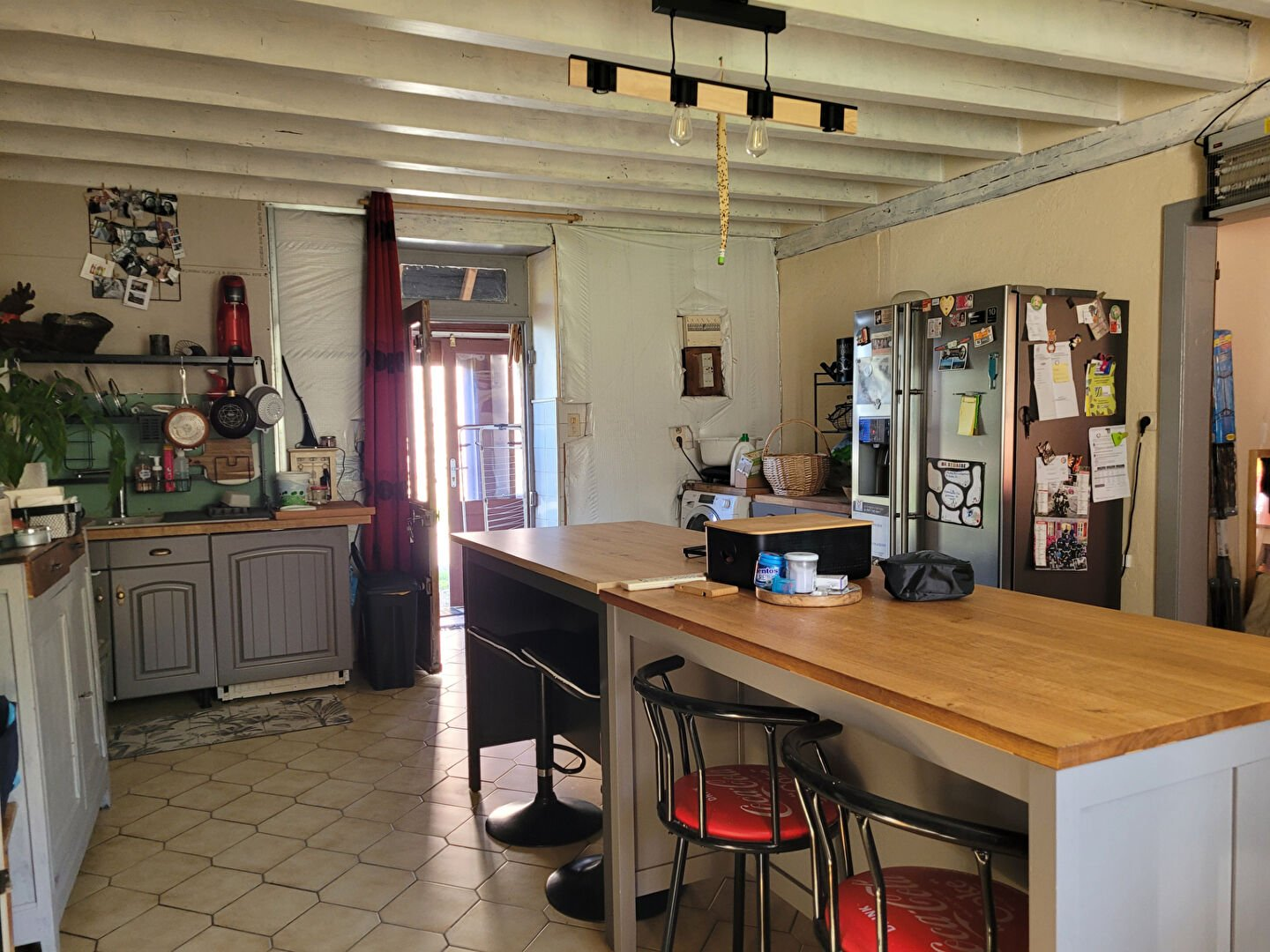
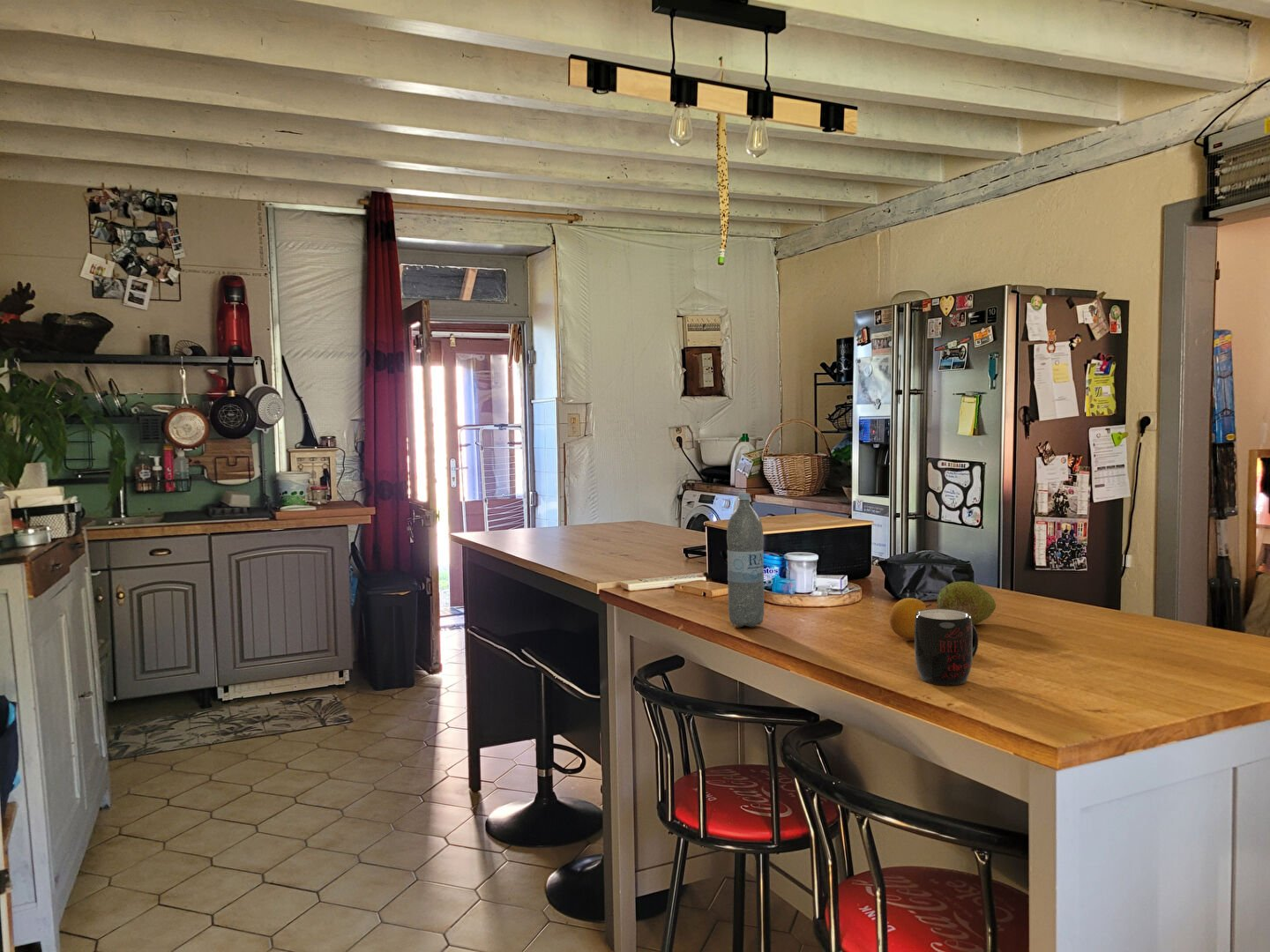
+ fruit (910, 618)
+ mug (950, 645)
+ water bottle (745, 560)
+ fruit (966, 602)
